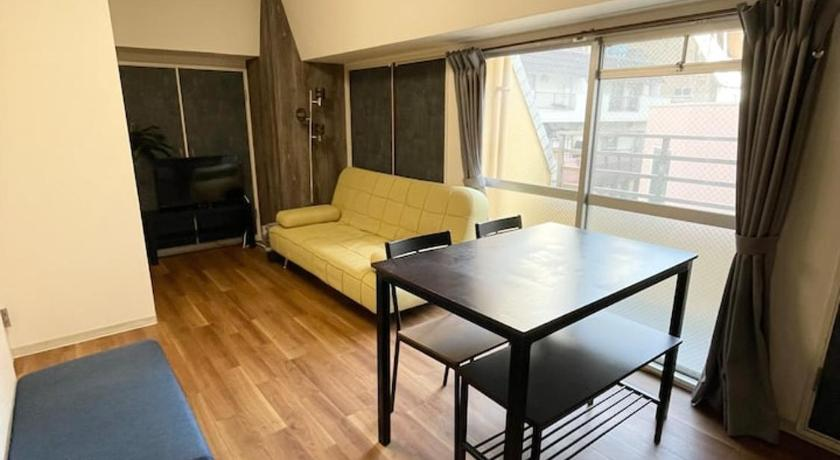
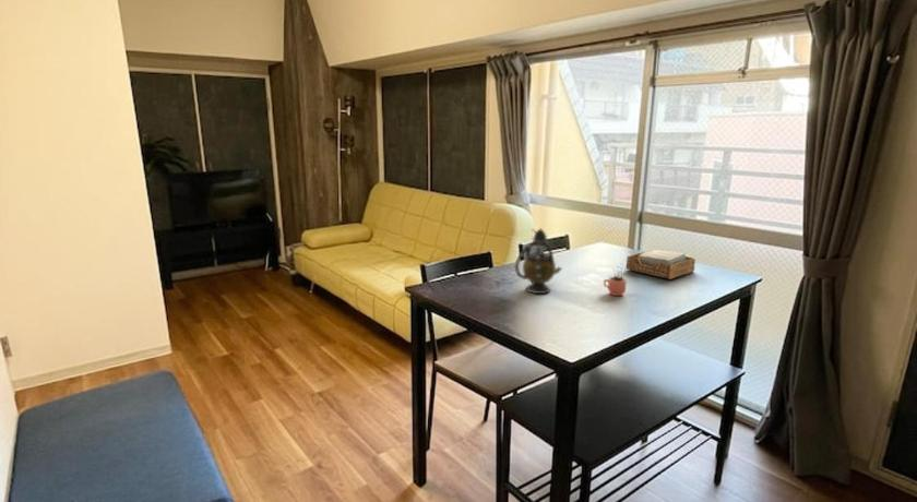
+ cocoa (615, 278)
+ napkin holder (660, 262)
+ teapot (544, 258)
